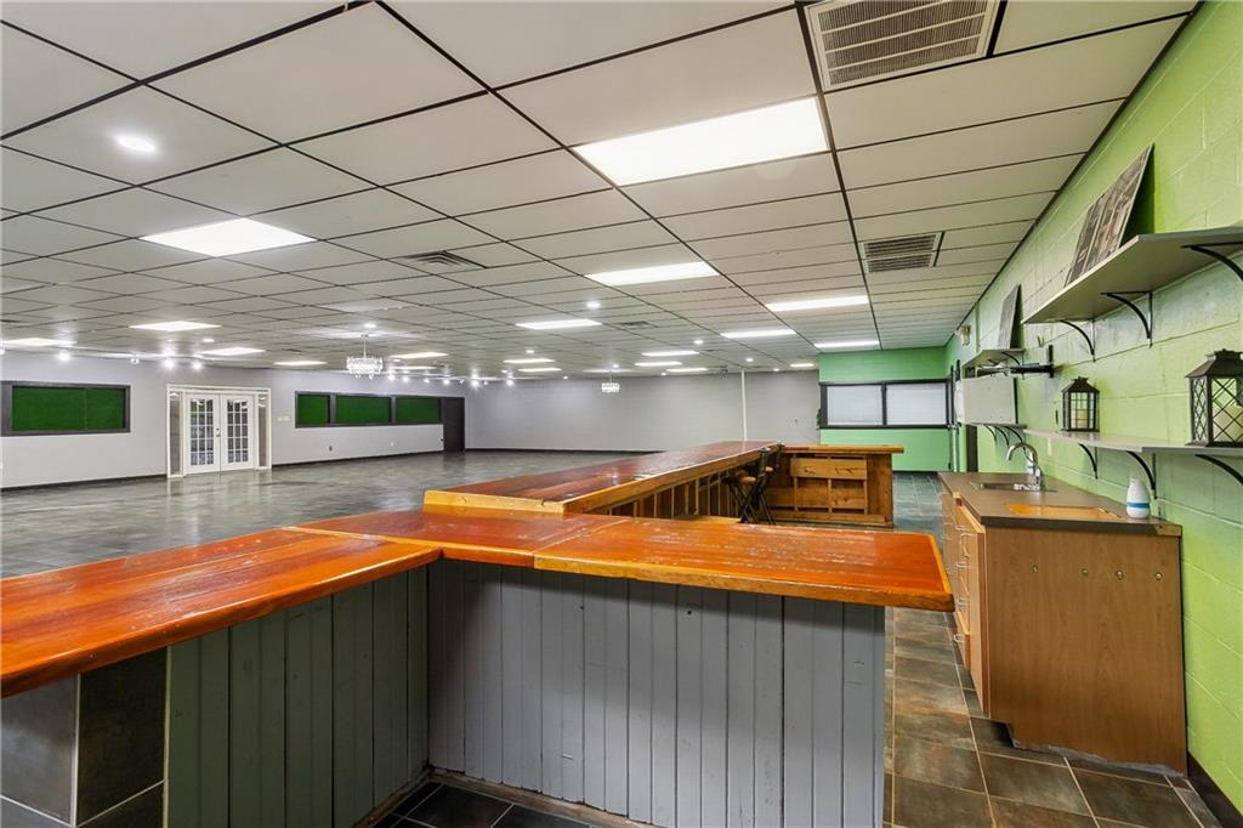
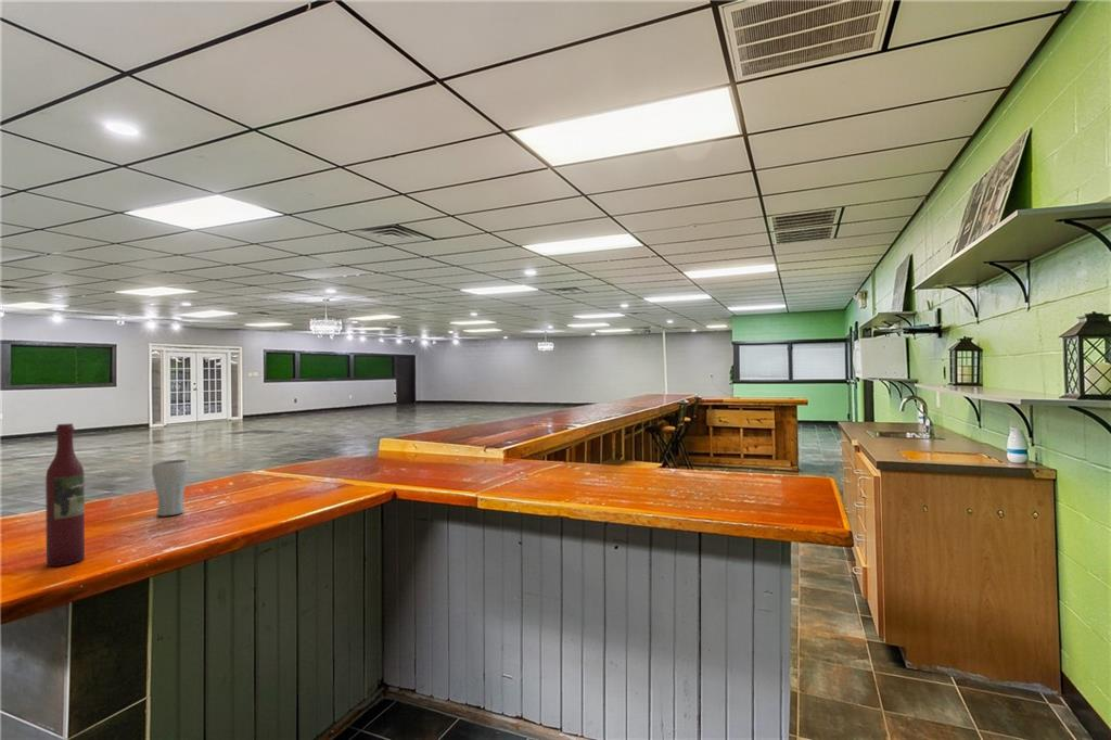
+ drinking glass (170, 487)
+ wine bottle (65, 493)
